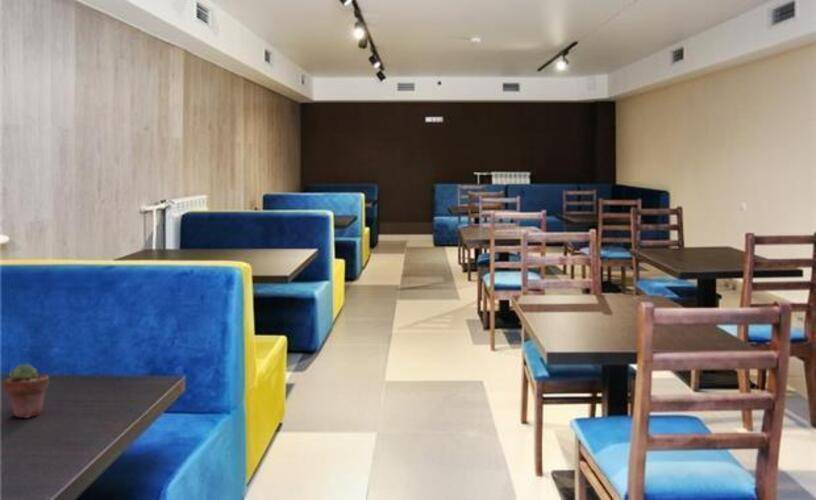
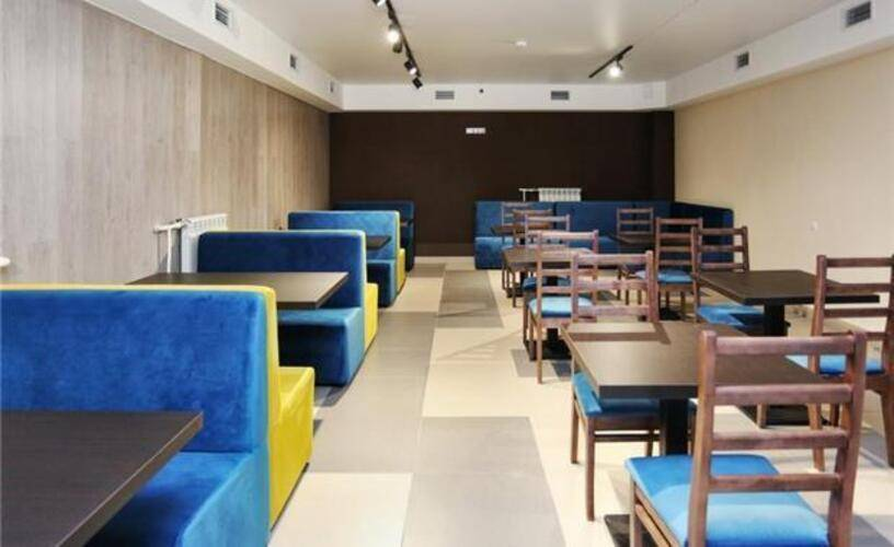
- potted succulent (26, 388)
